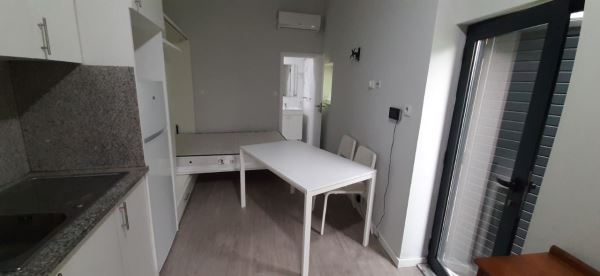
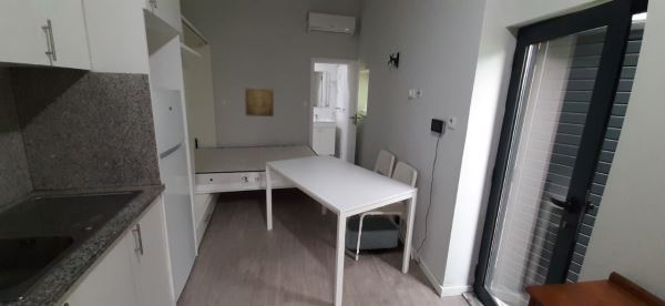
+ storage bin (369, 232)
+ wall art (259, 102)
